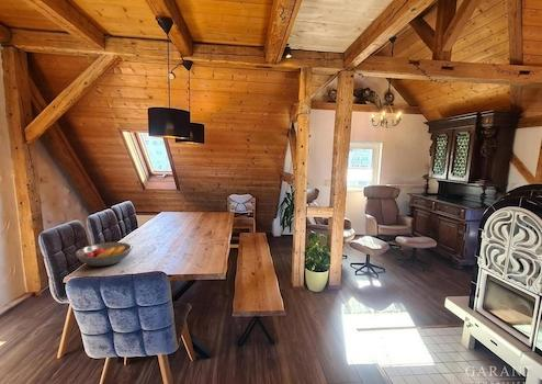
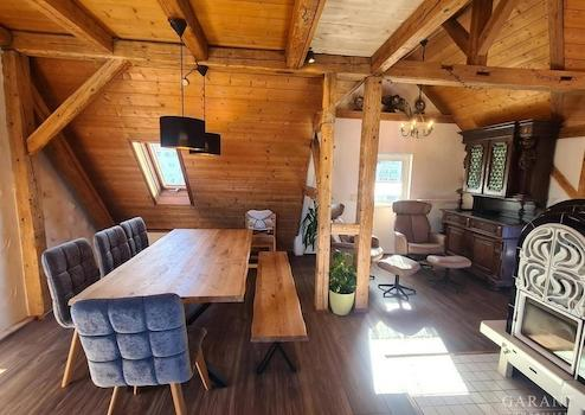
- fruit bowl (105, 253)
